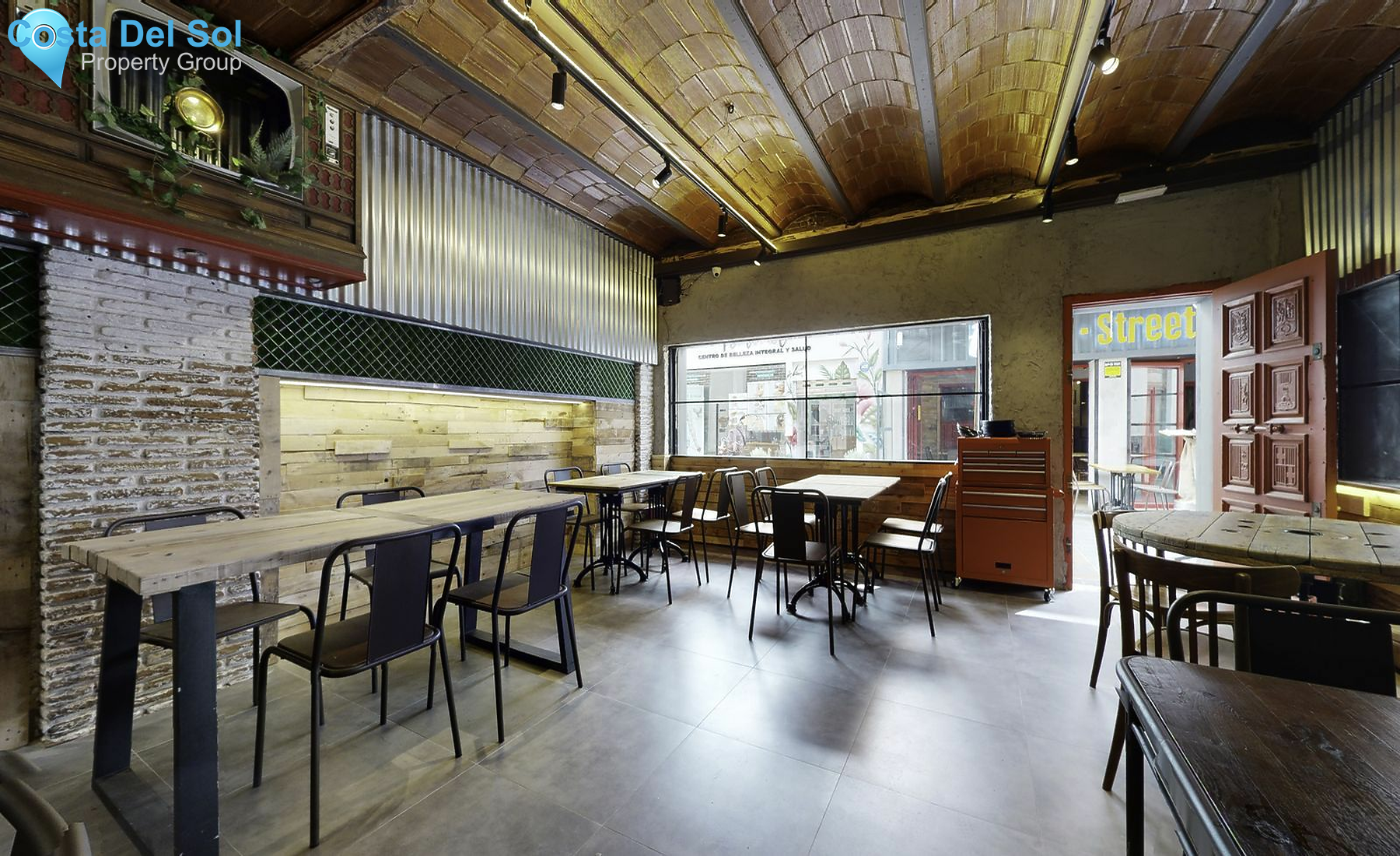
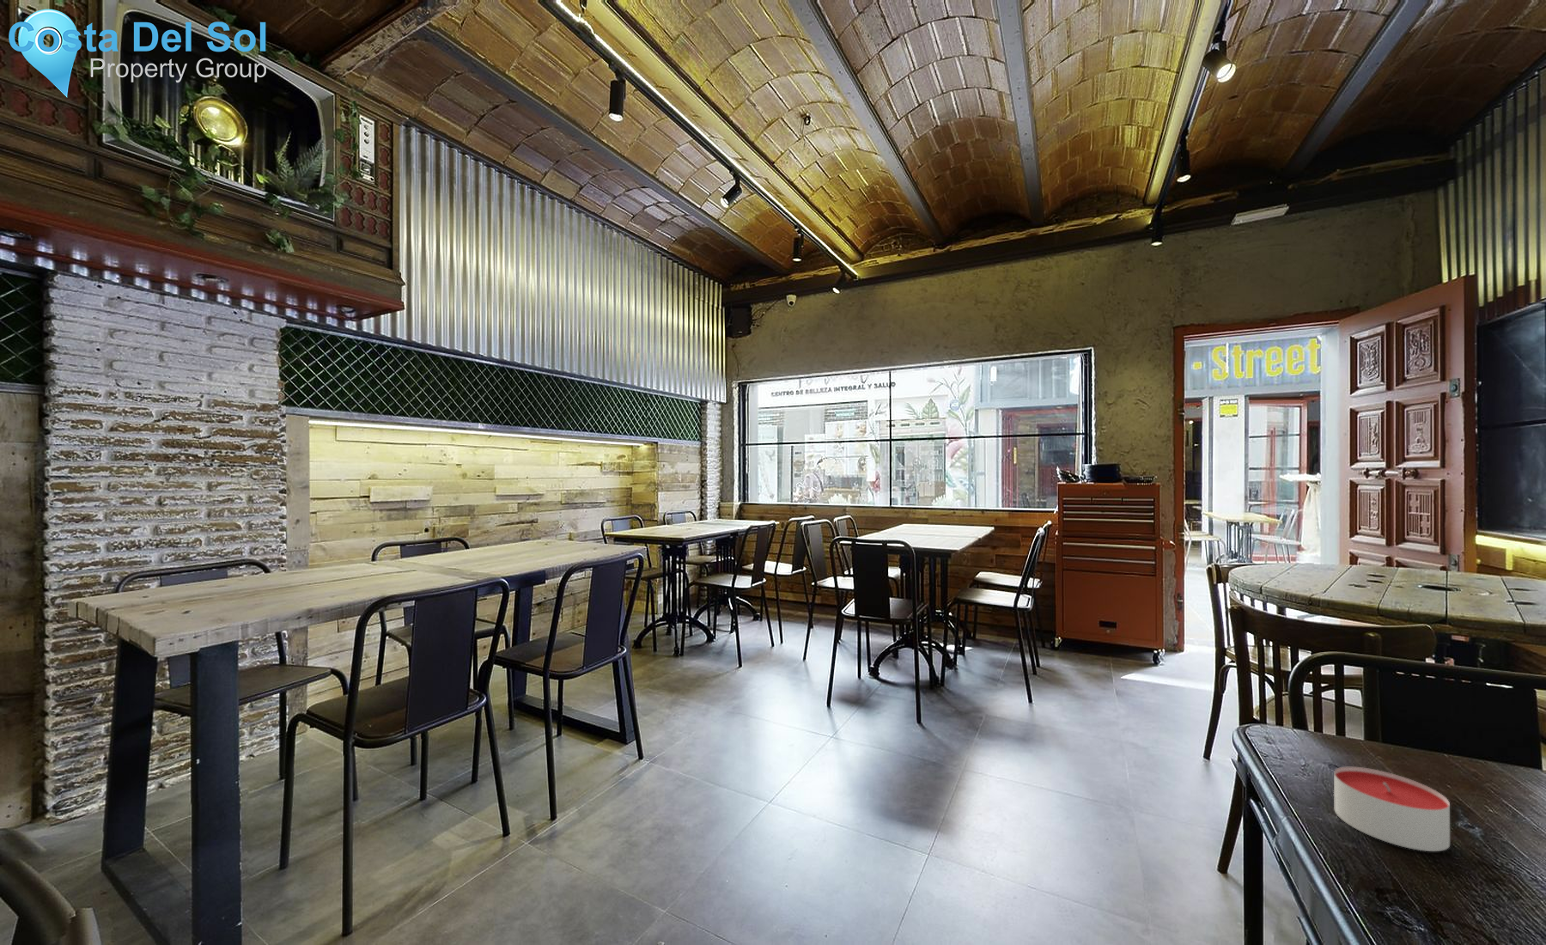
+ candle (1389, 805)
